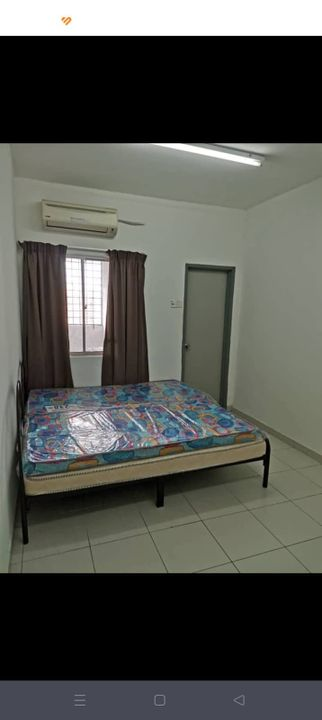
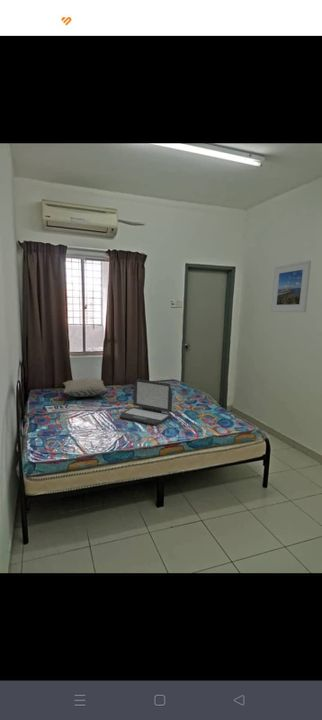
+ pillow (84, 387)
+ laptop (144, 400)
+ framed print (289, 288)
